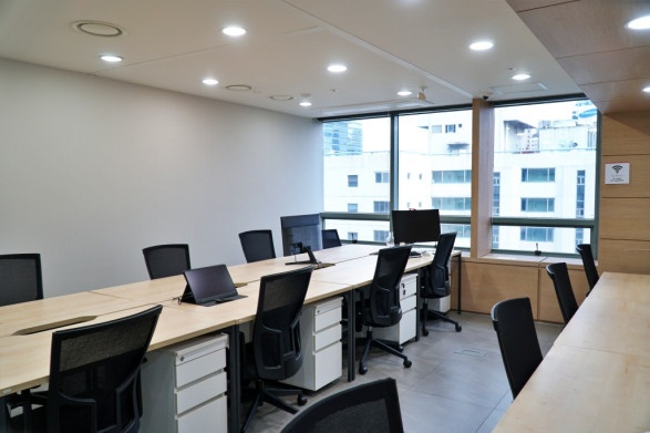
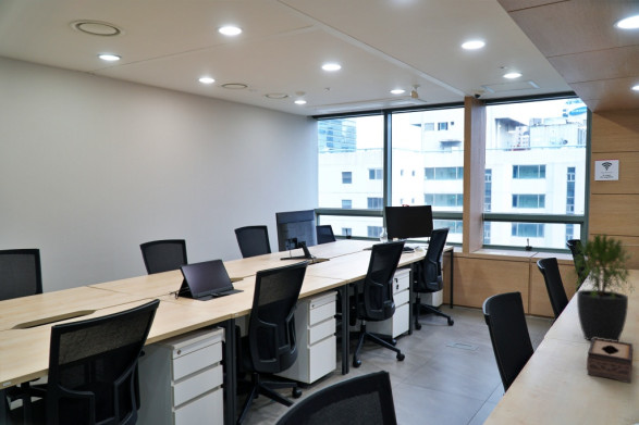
+ potted plant (598, 285)
+ tissue box (610, 359)
